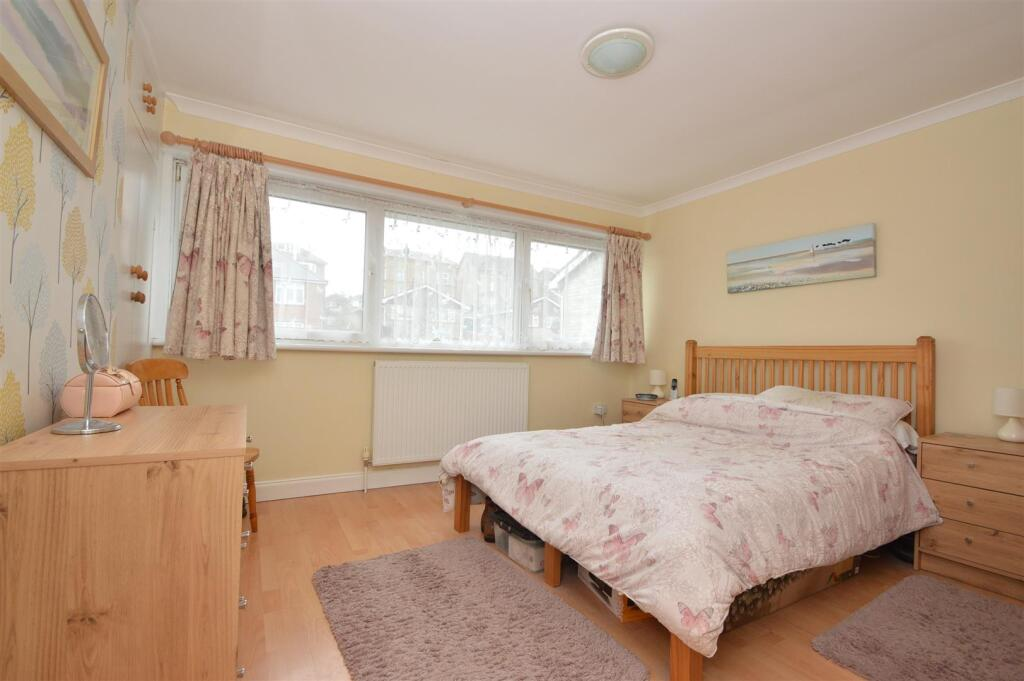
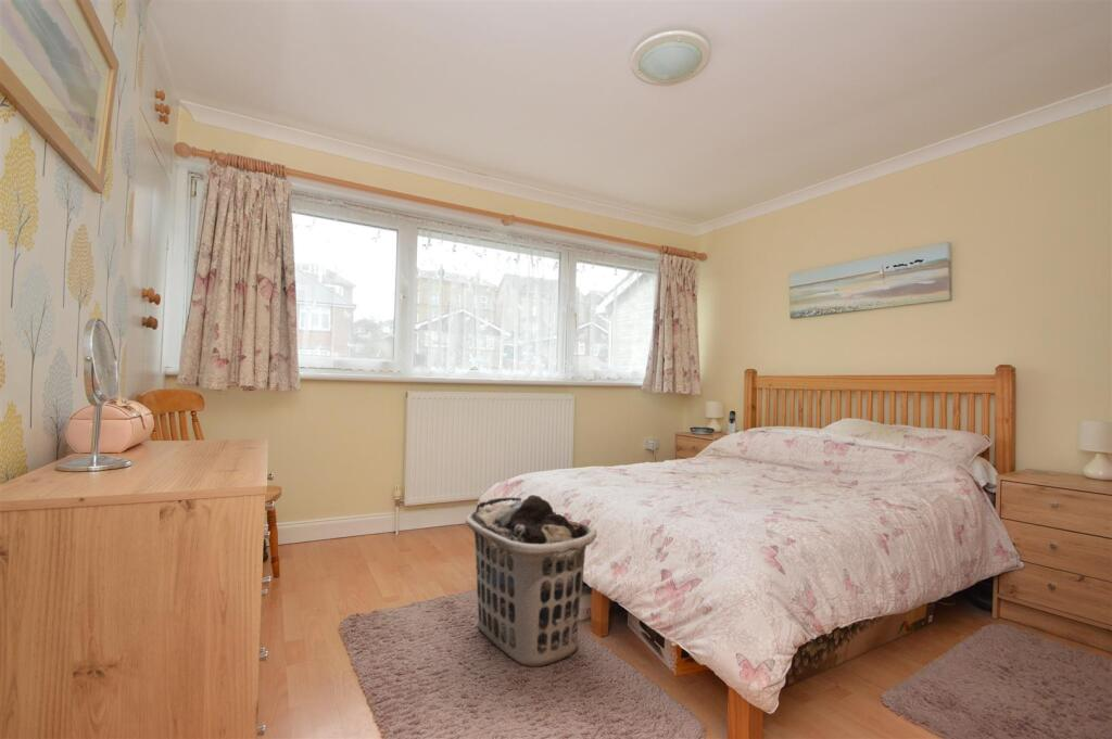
+ clothes hamper (528, 568)
